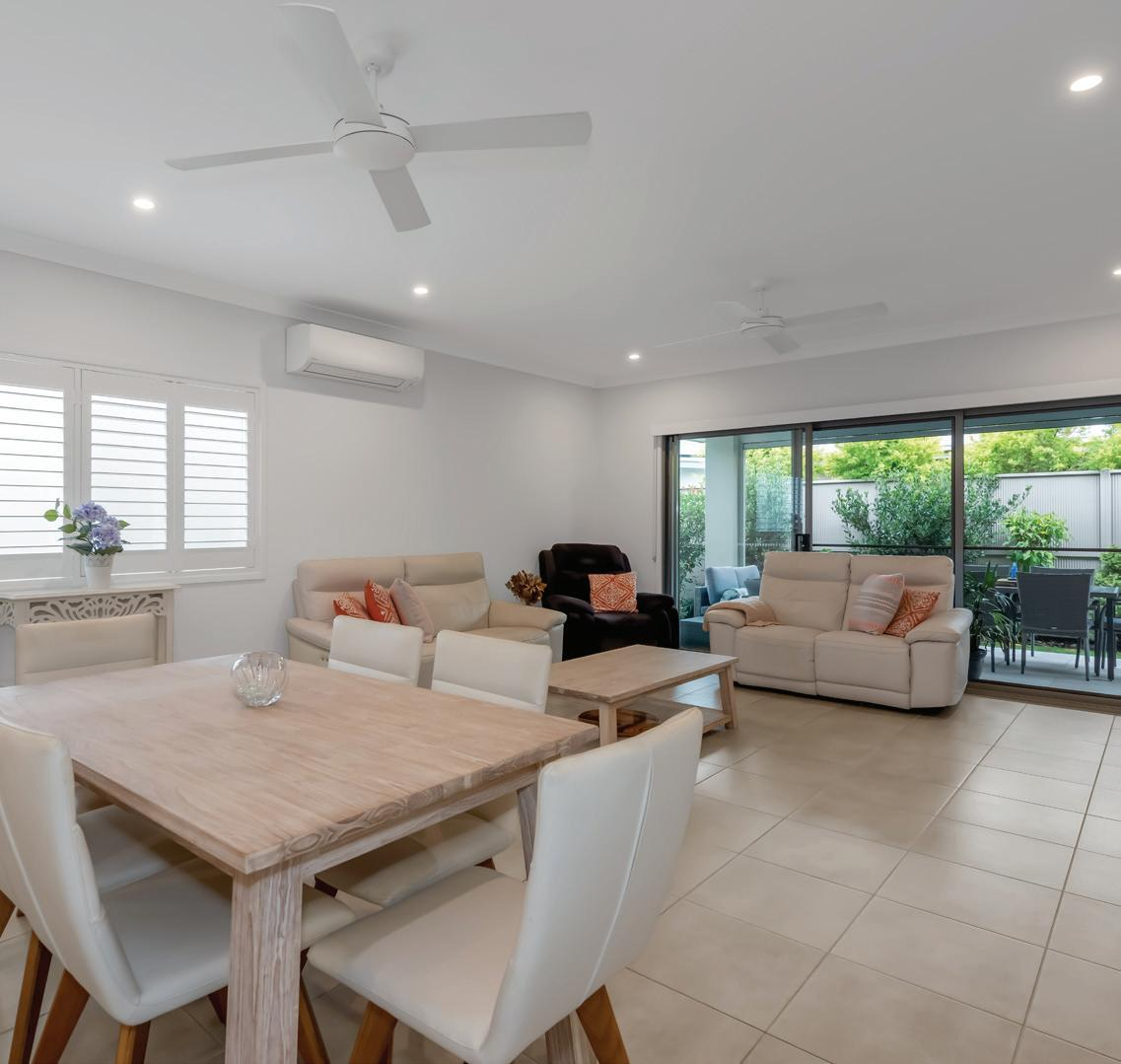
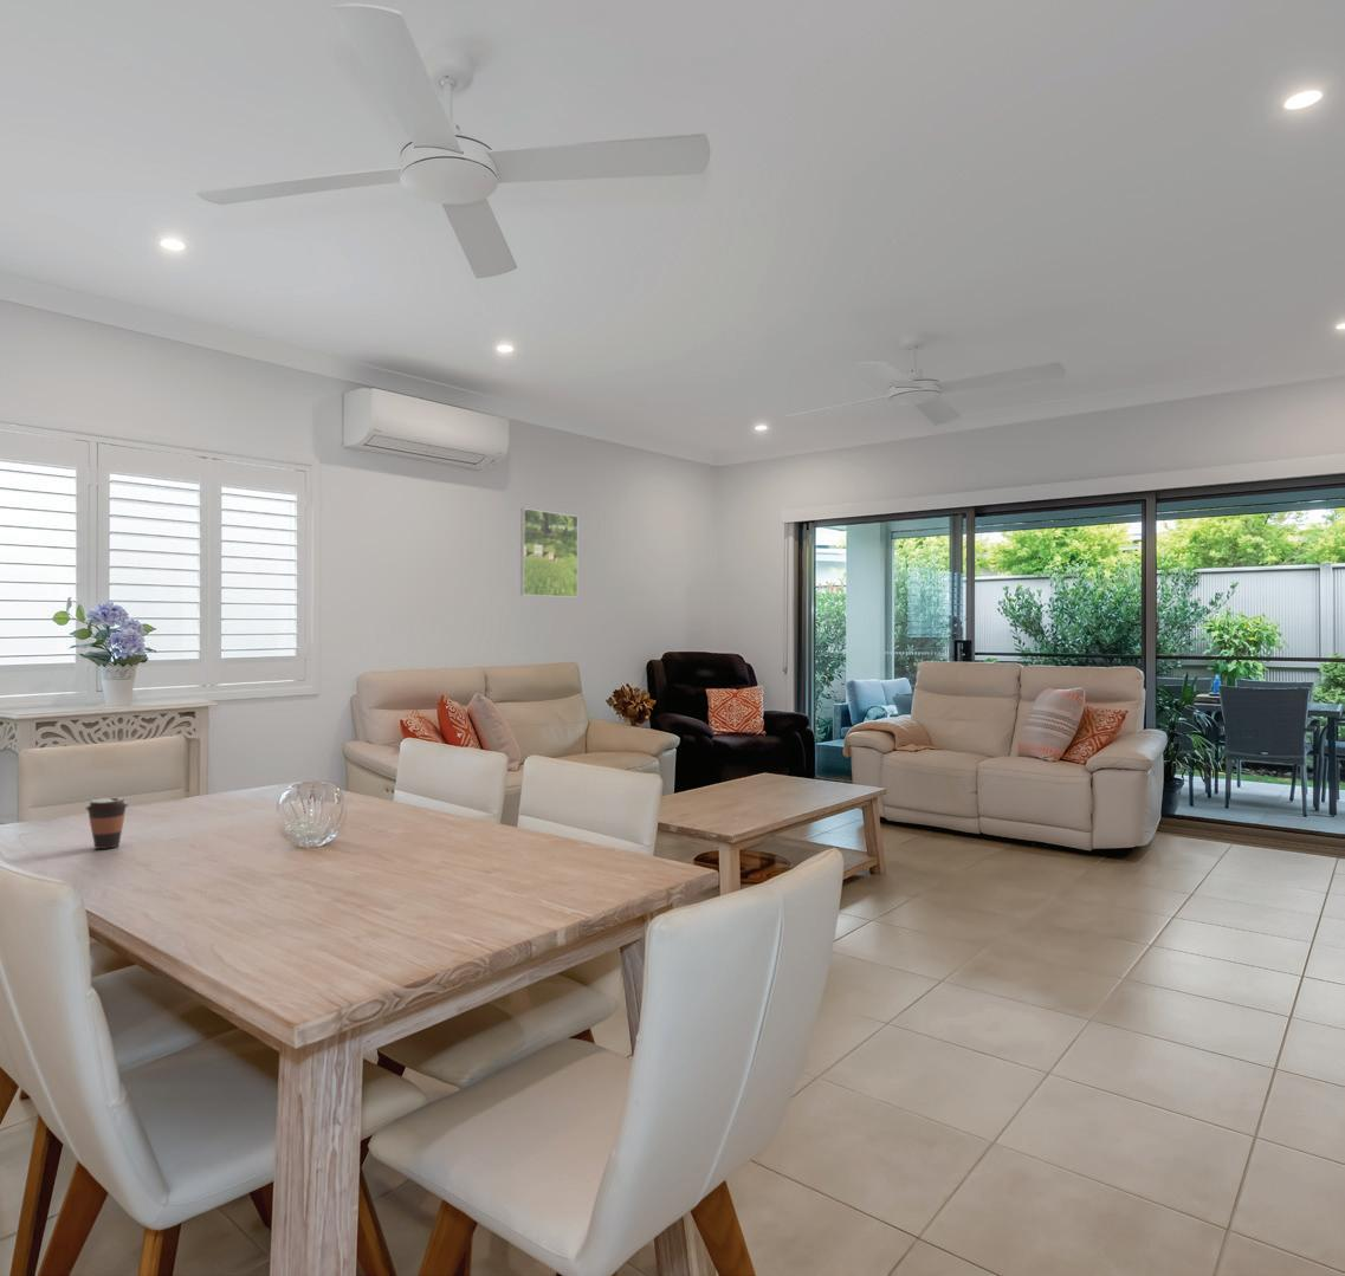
+ coffee cup (107, 823)
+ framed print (548, 553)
